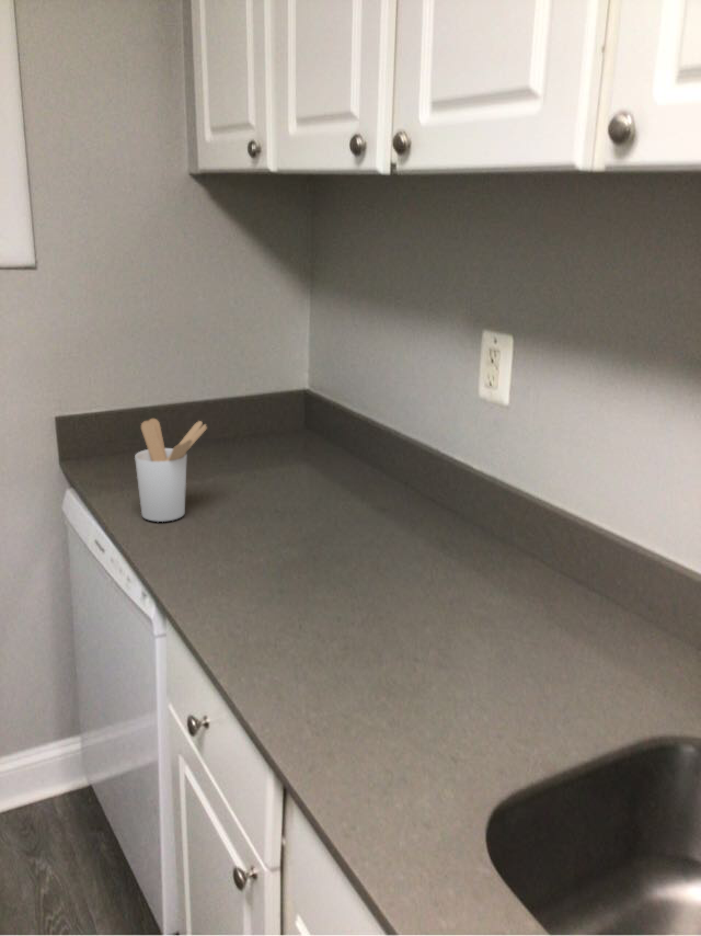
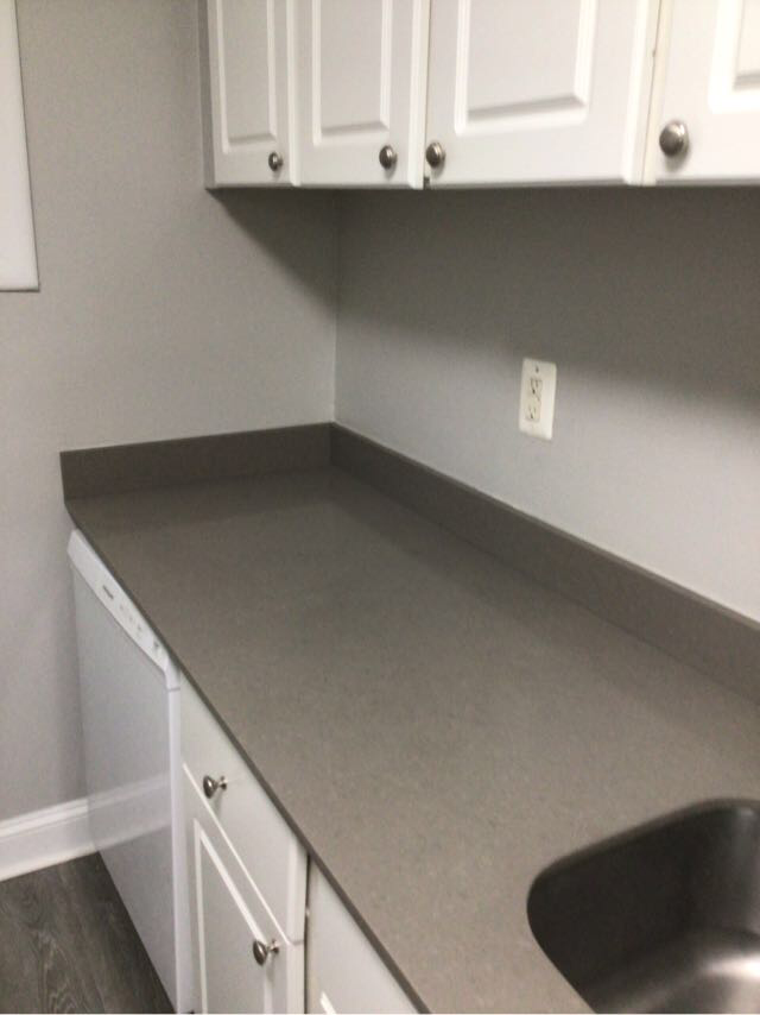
- utensil holder (173, 468)
